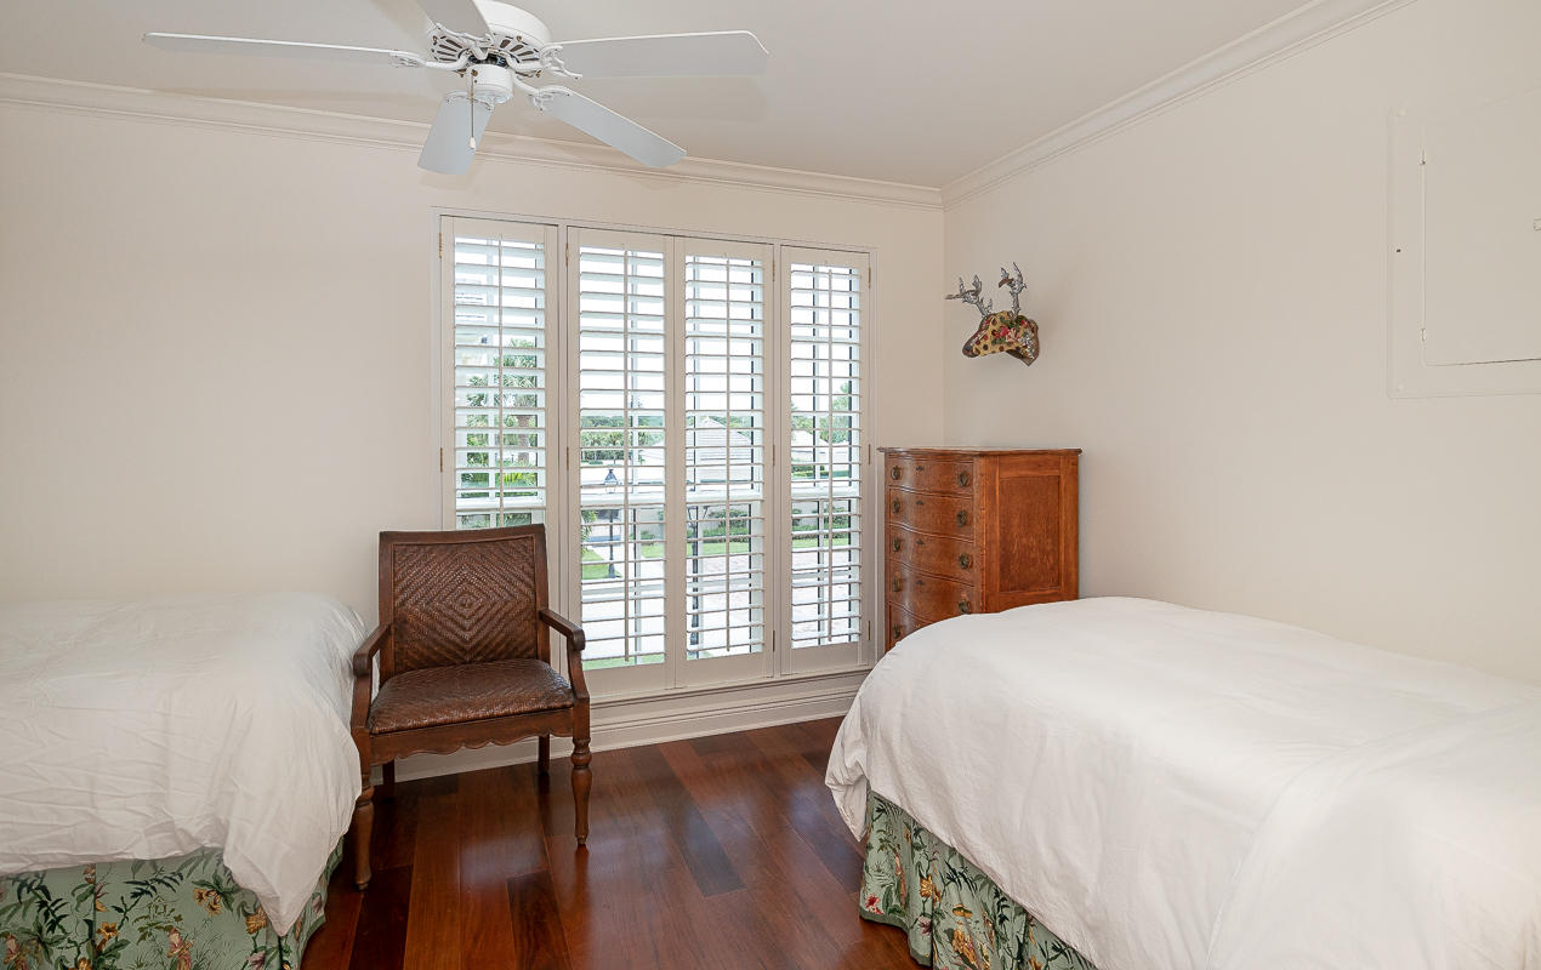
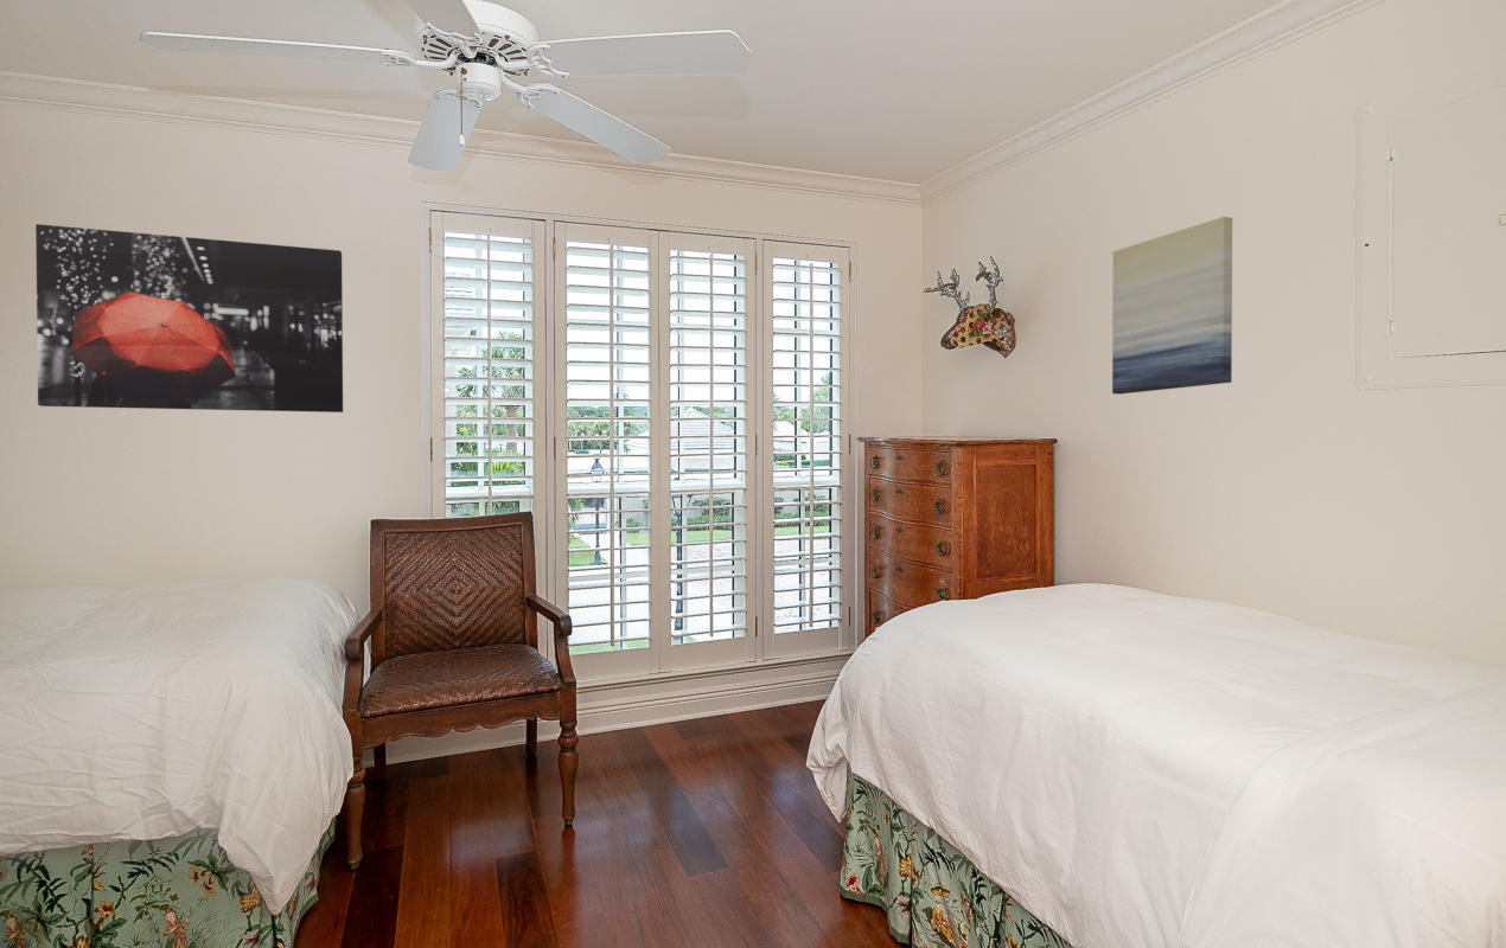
+ wall art (199, 324)
+ wall art (1167, 312)
